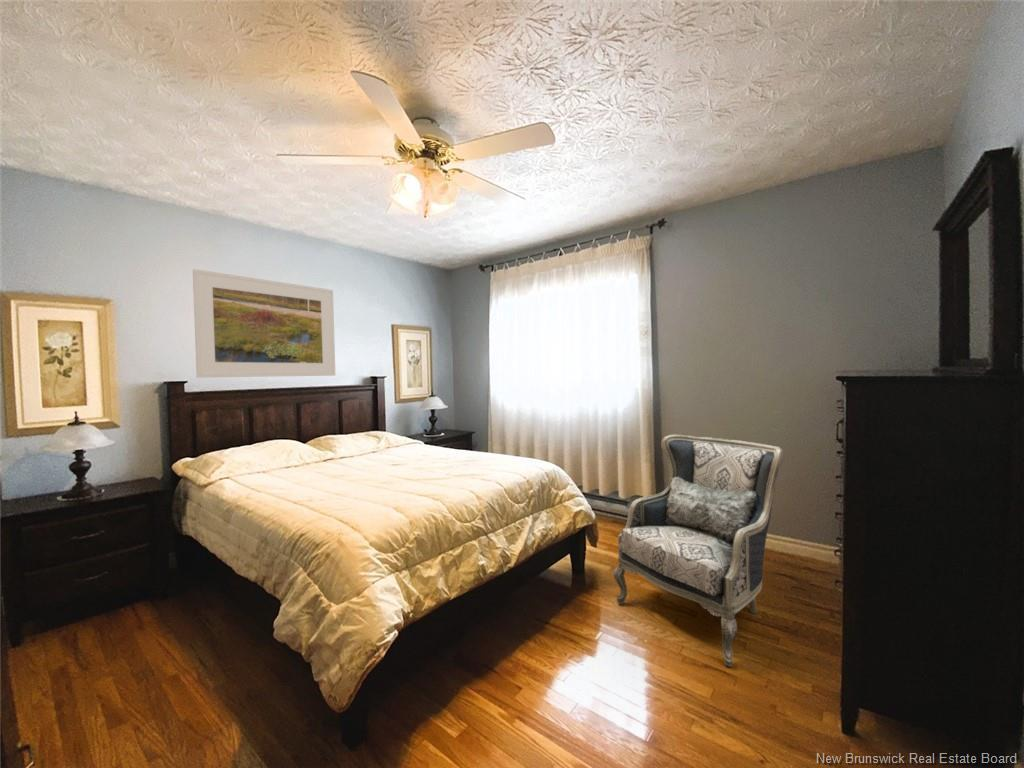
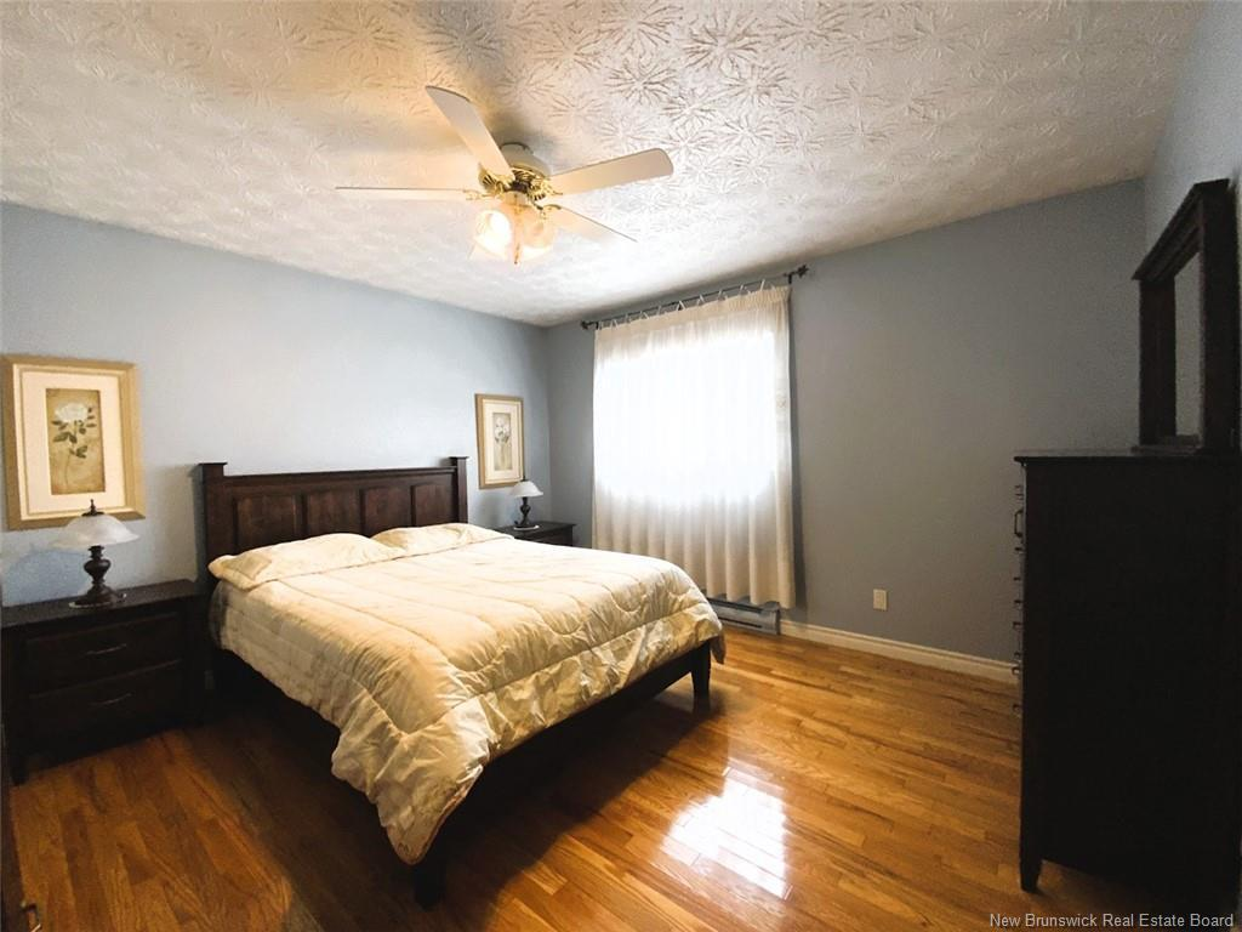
- armchair (713, 531)
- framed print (272, 328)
